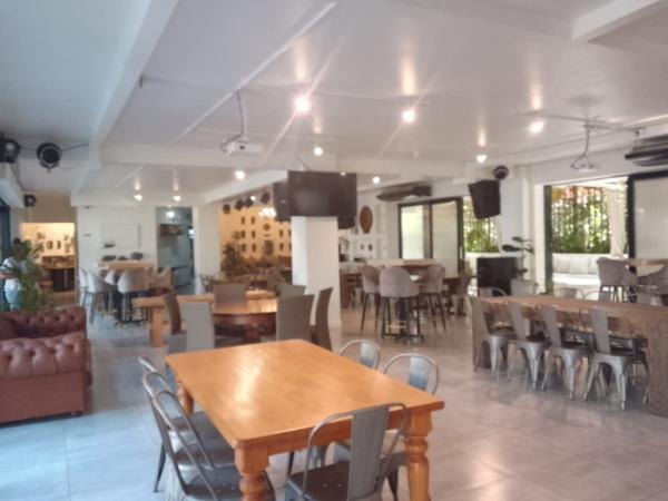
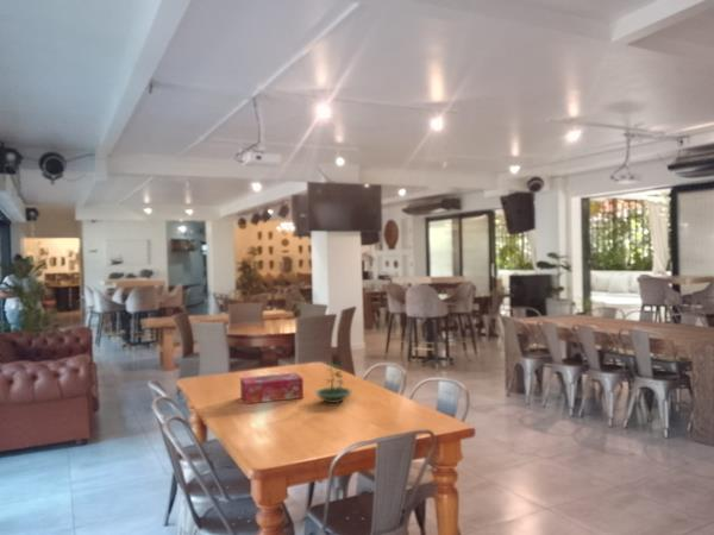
+ terrarium (331, 370)
+ tissue box (271, 388)
